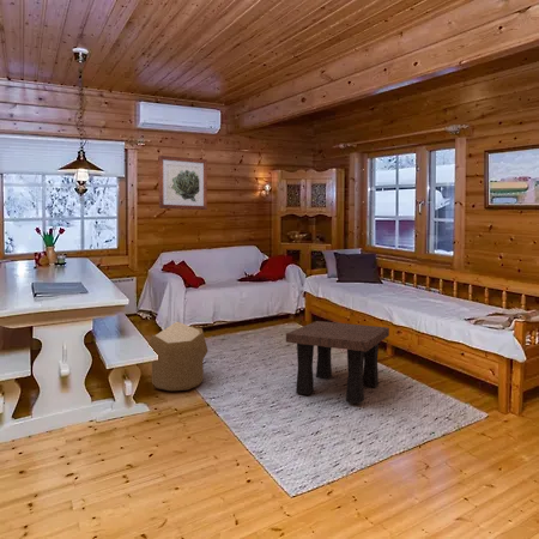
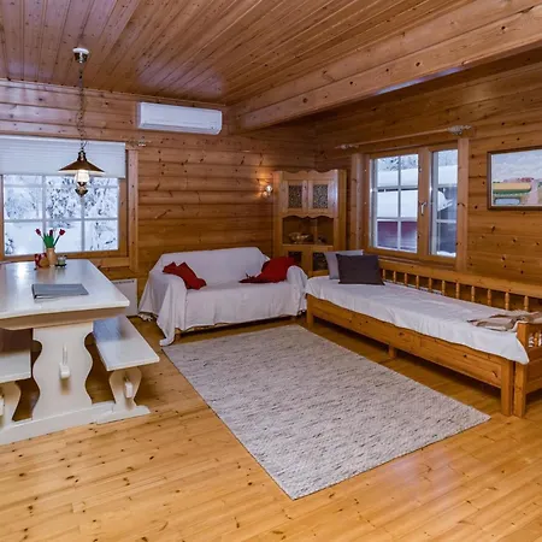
- side table (329, 359)
- wall art (183, 183)
- pouf (177, 352)
